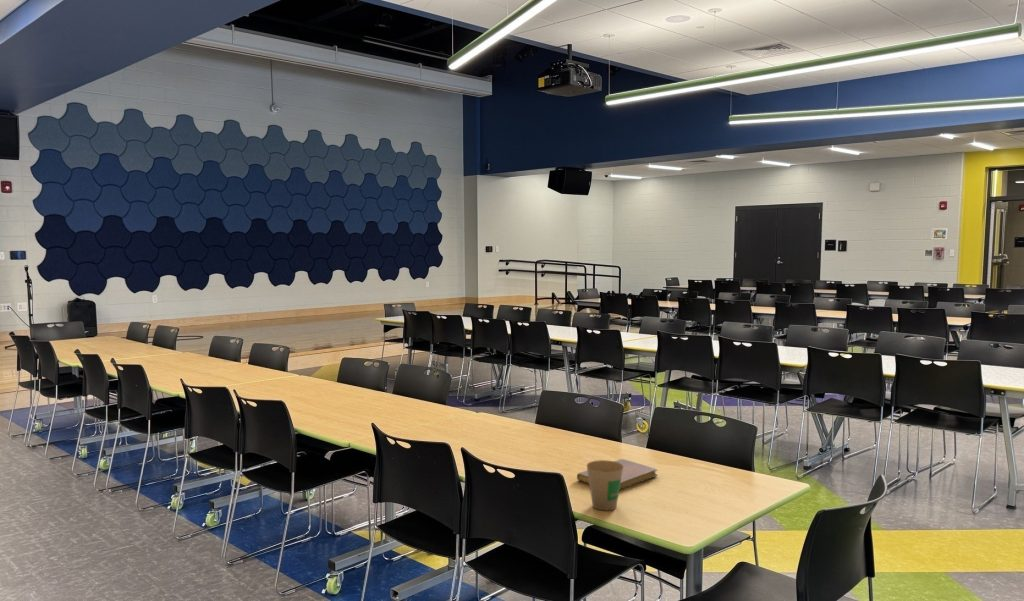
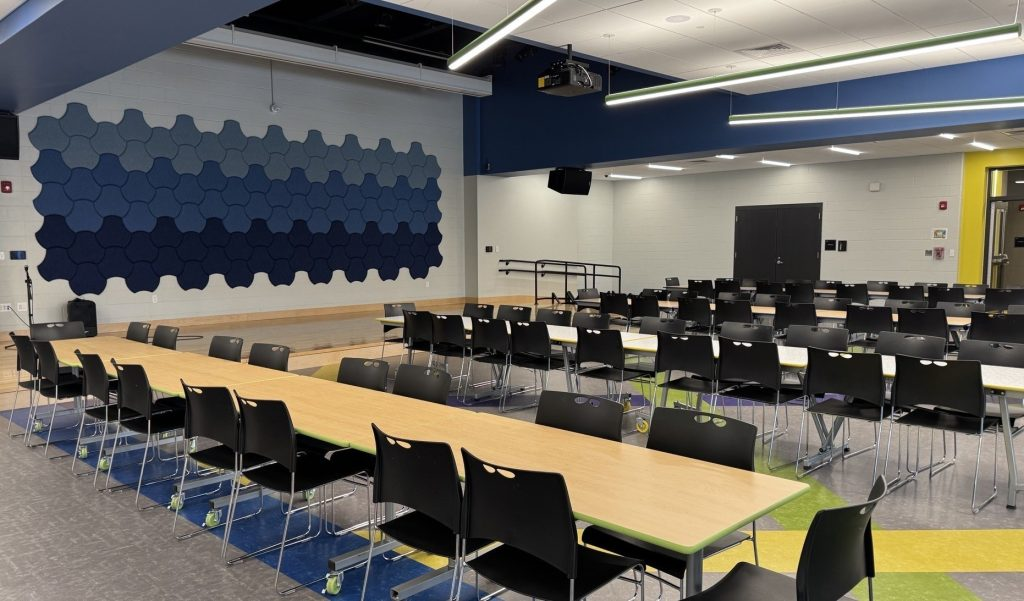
- paper cup (604, 486)
- notebook (622, 474)
